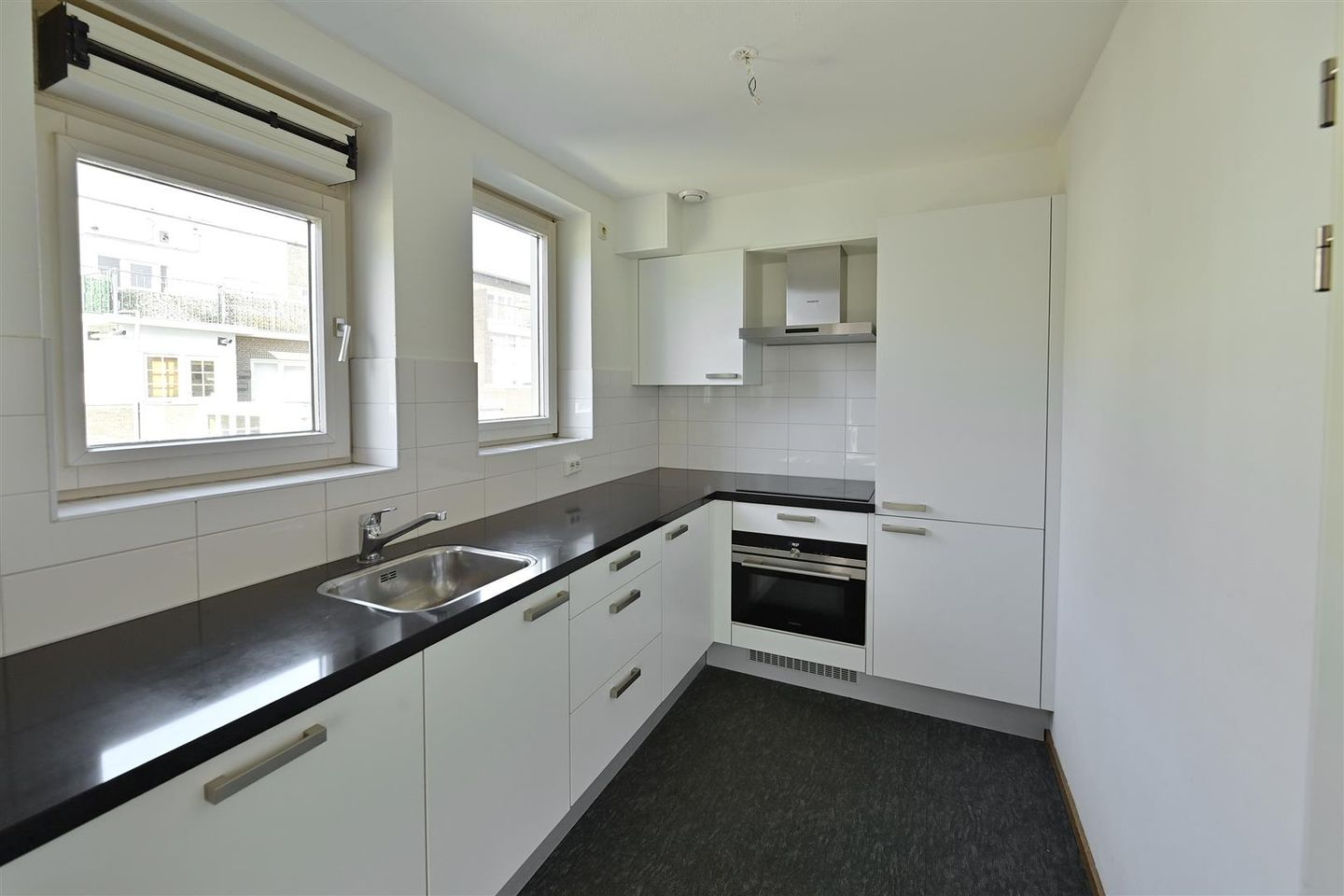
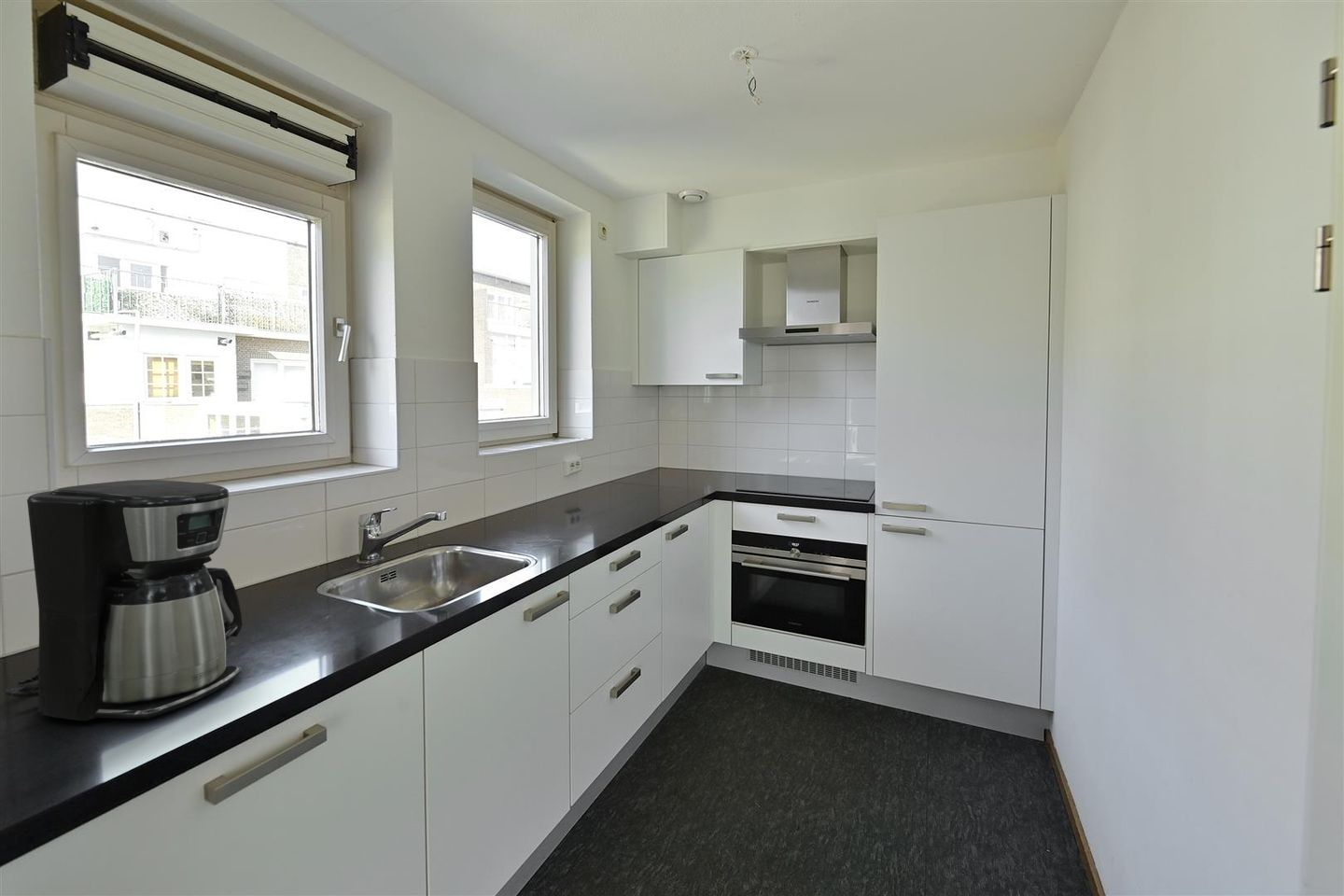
+ coffee maker (140, 584)
